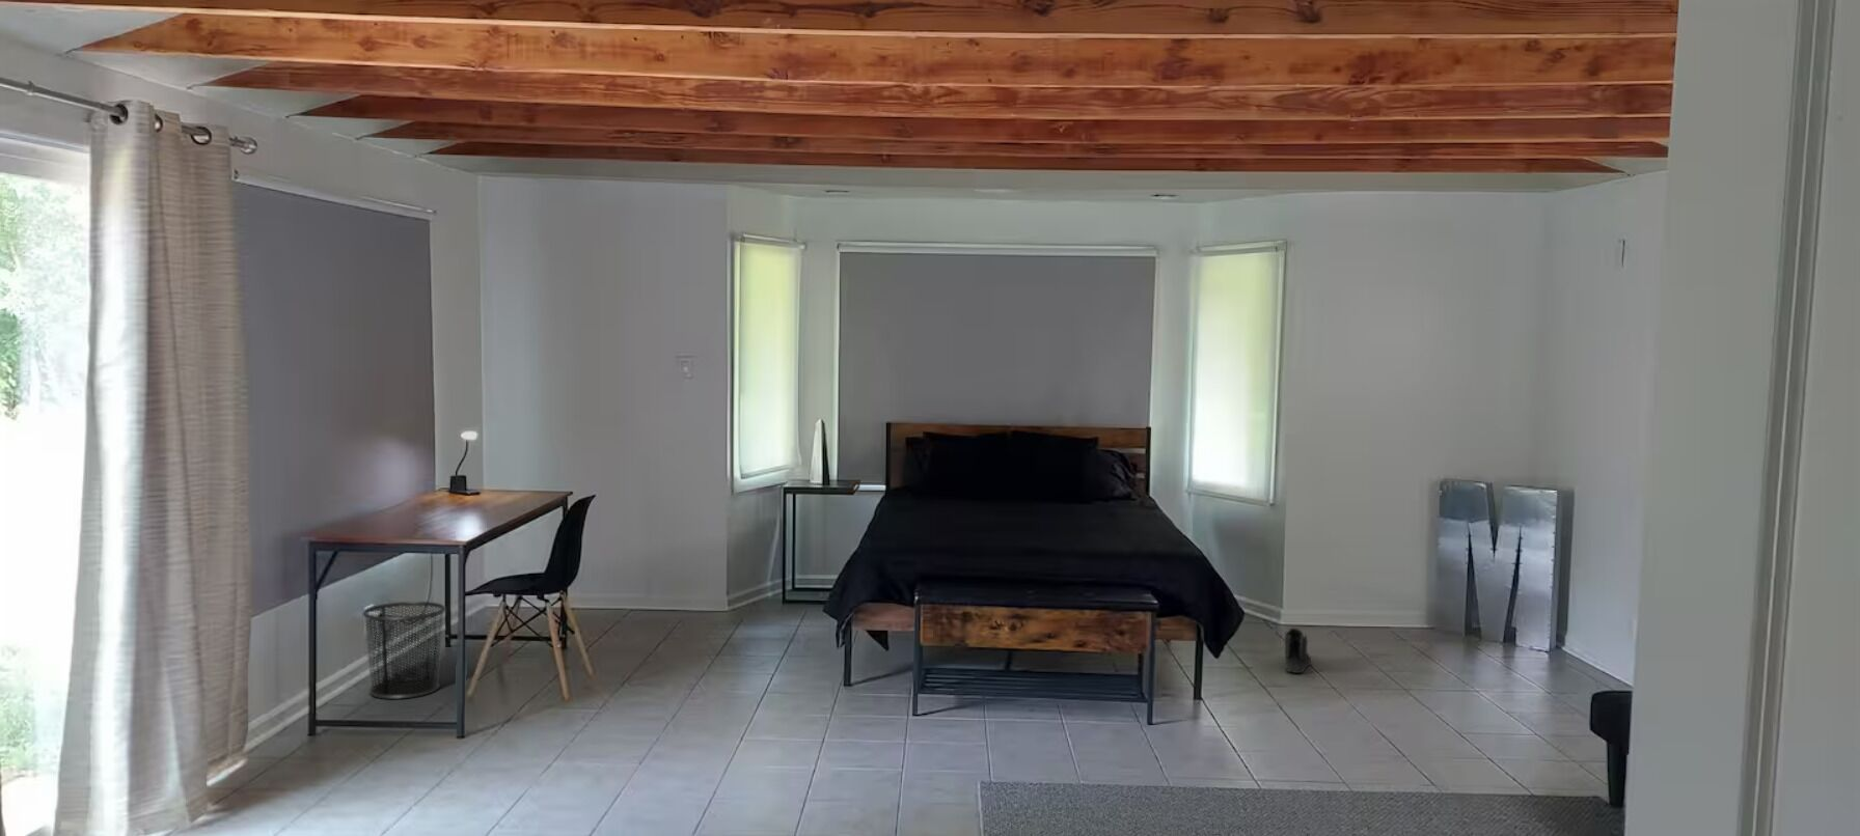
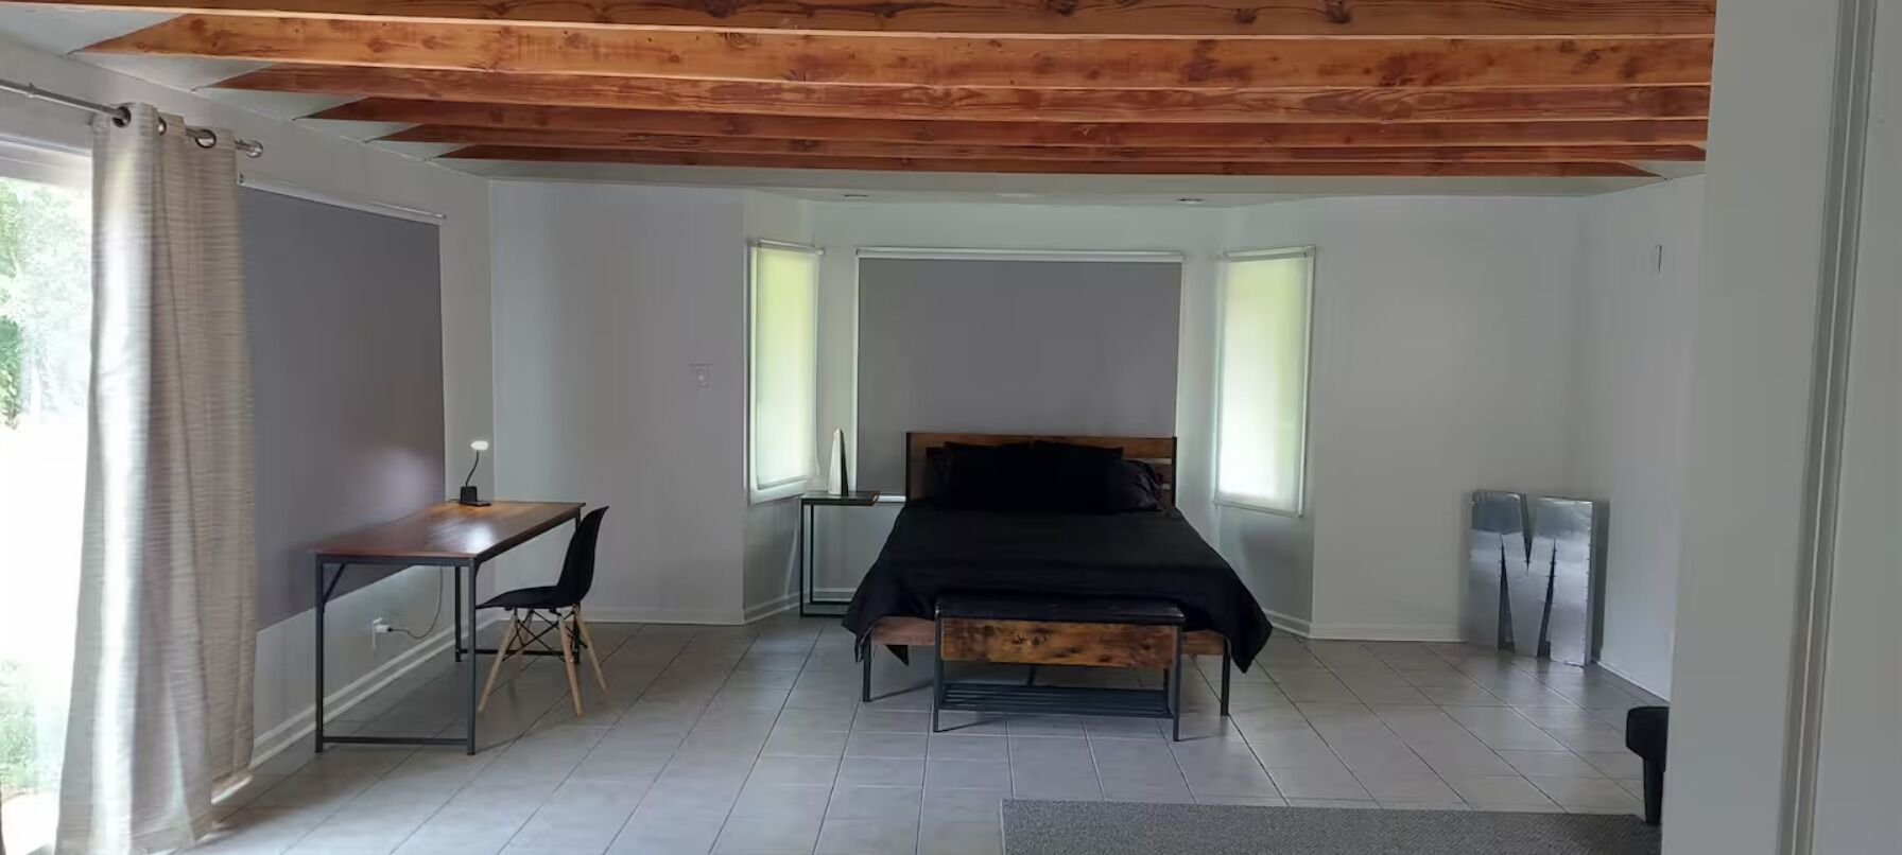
- waste bin (403, 650)
- sneaker (1299, 647)
